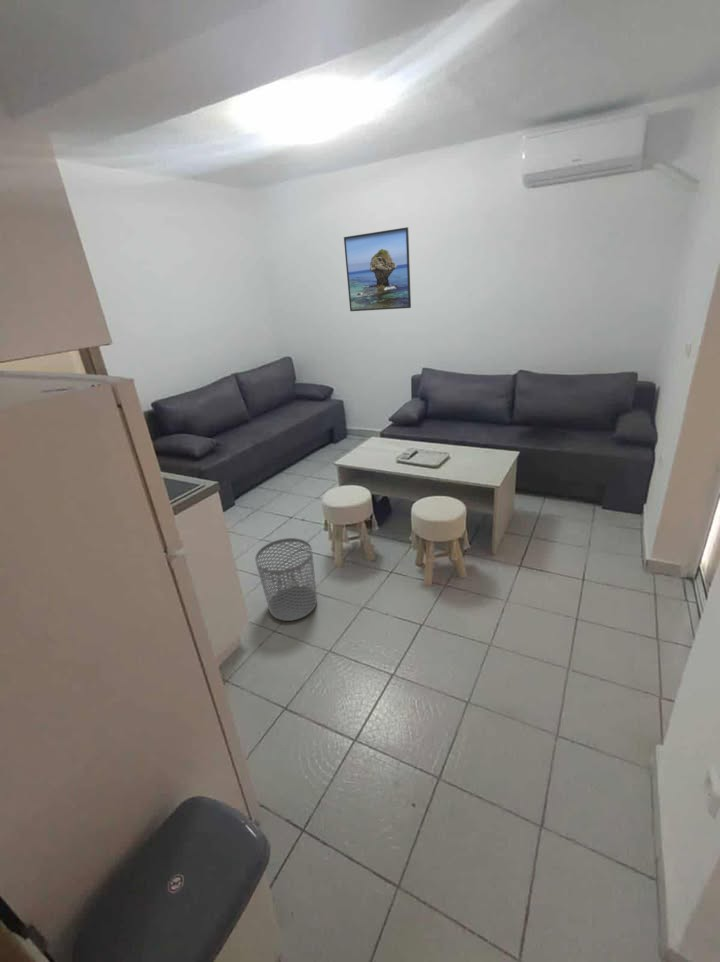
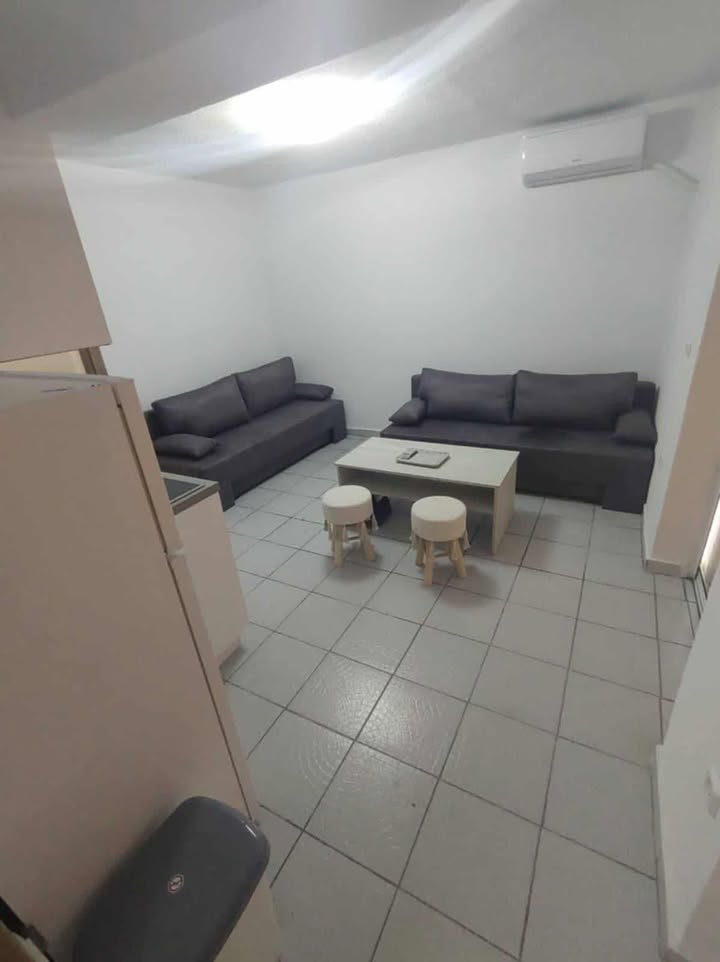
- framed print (377, 272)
- waste bin (288, 579)
